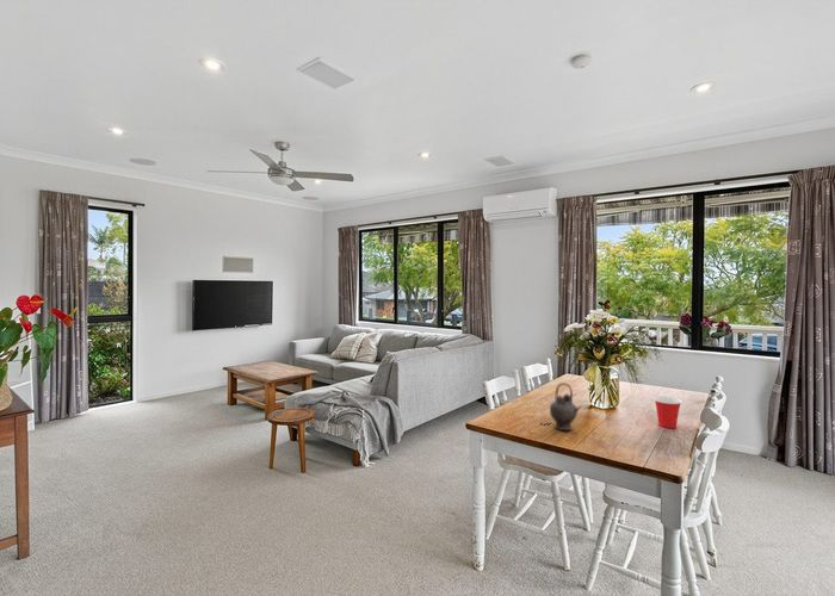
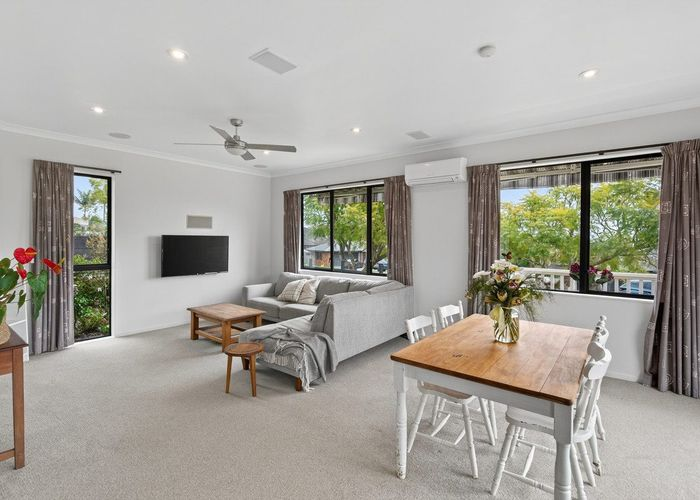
- cup (667, 412)
- teapot (565, 406)
